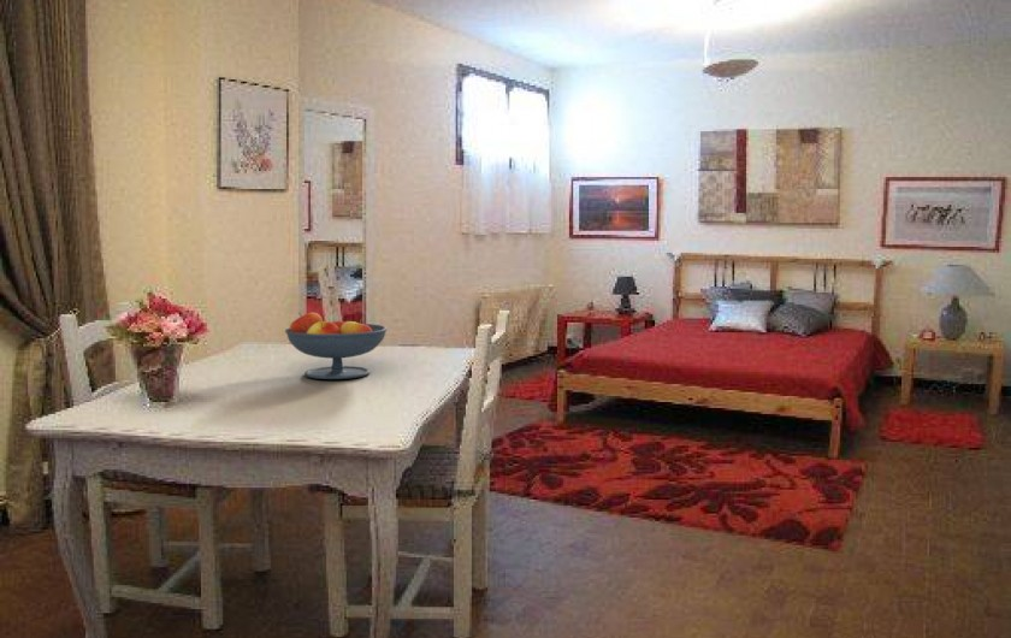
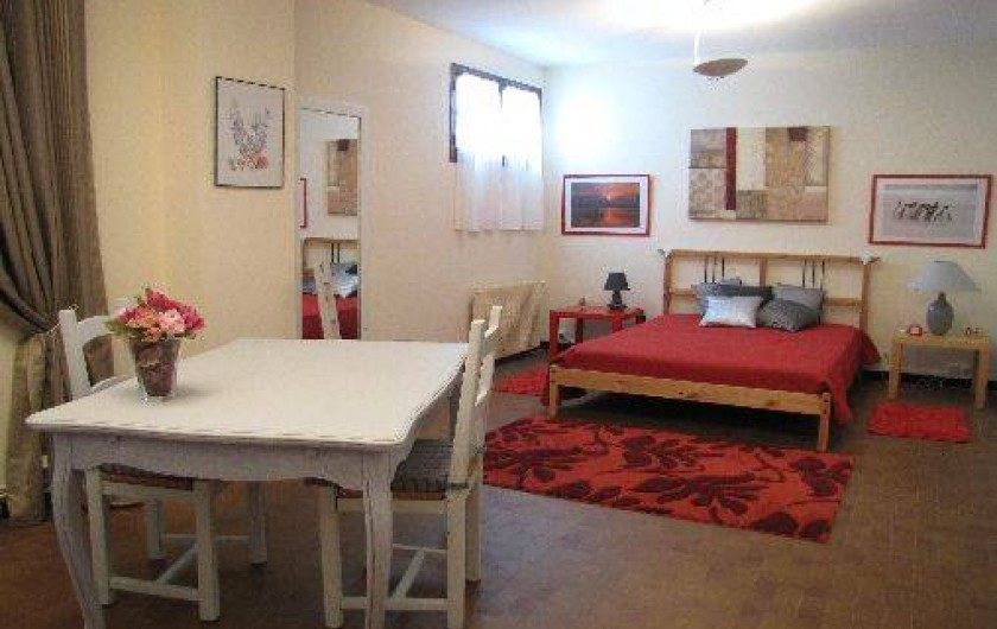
- fruit bowl (336, 343)
